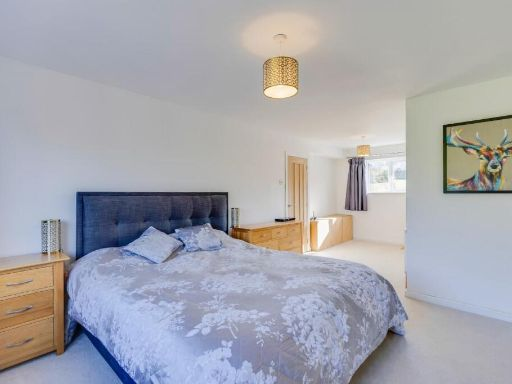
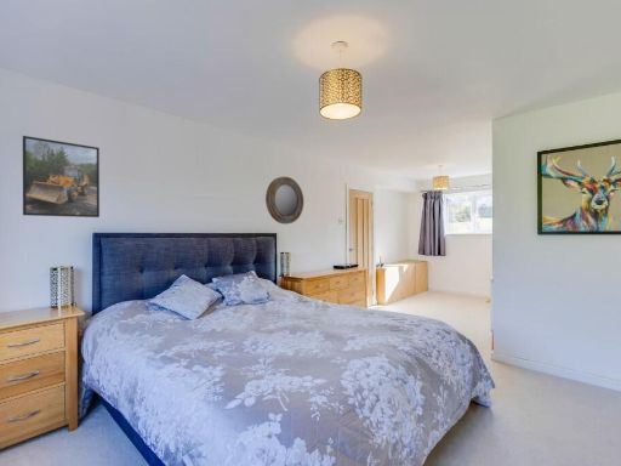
+ home mirror (285, 200)
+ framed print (63, 178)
